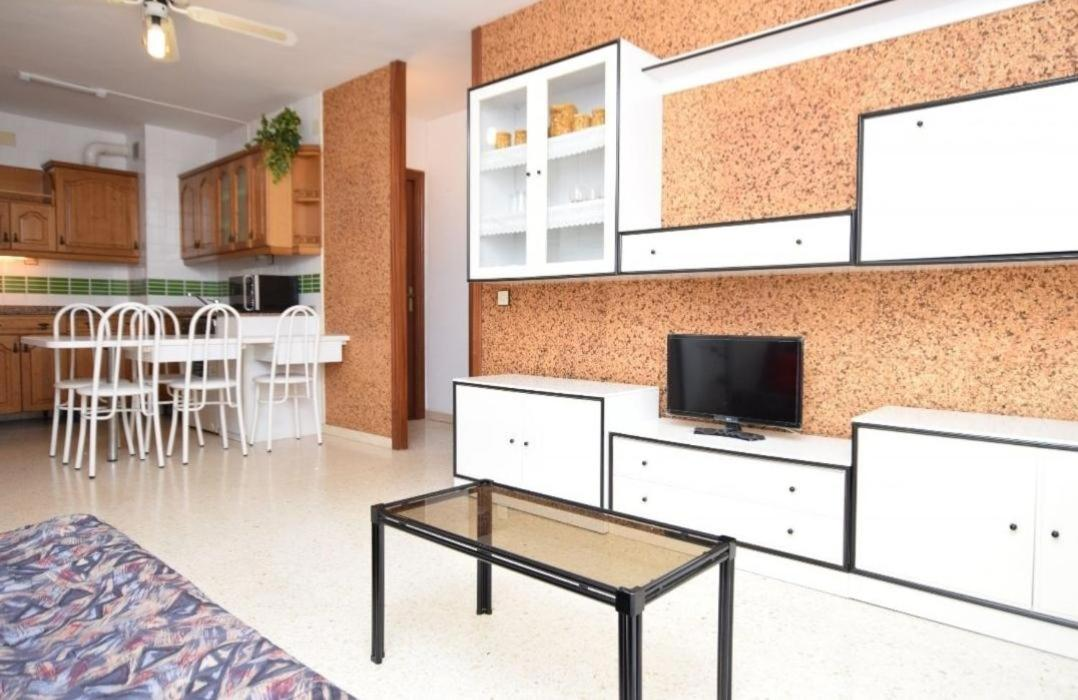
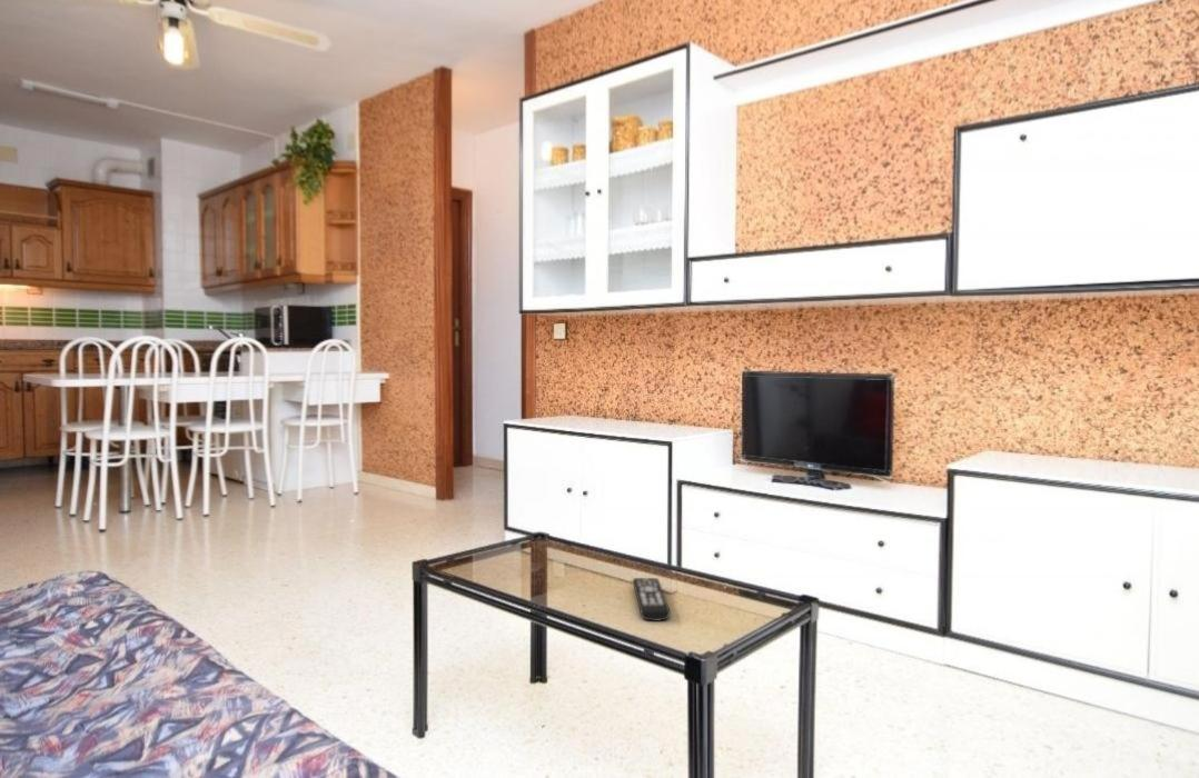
+ remote control (650, 597)
